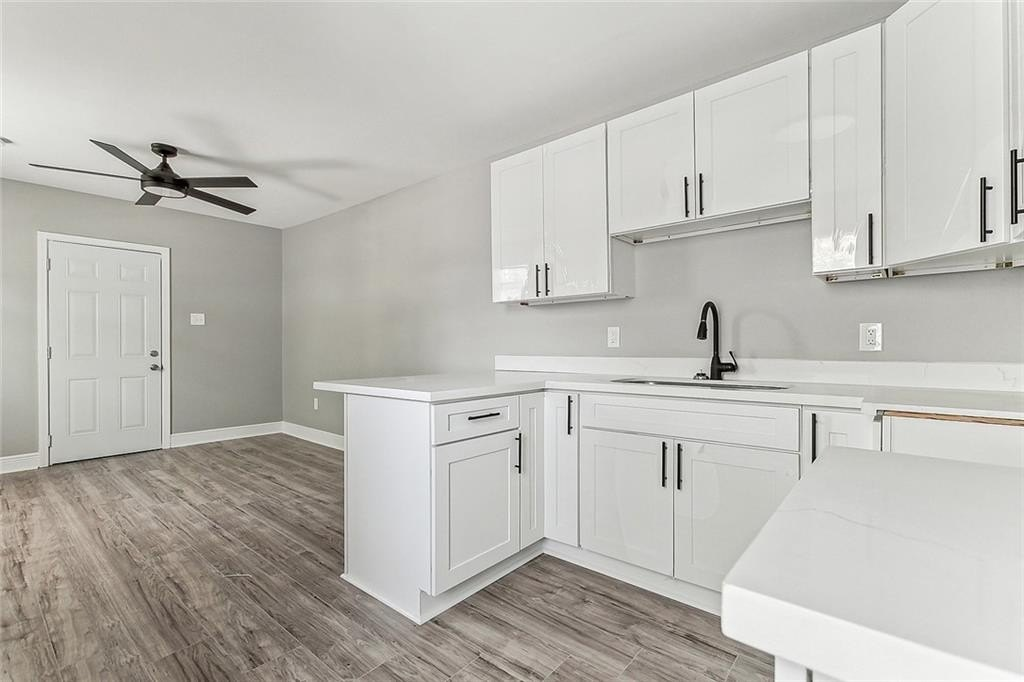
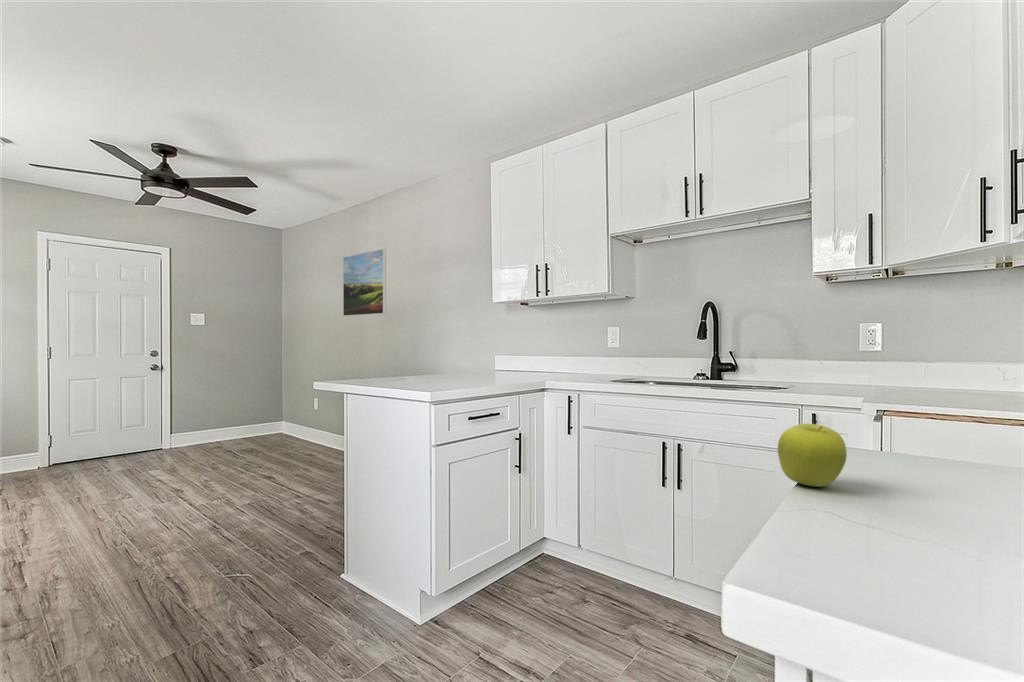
+ fruit (811, 454)
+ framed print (363, 284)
